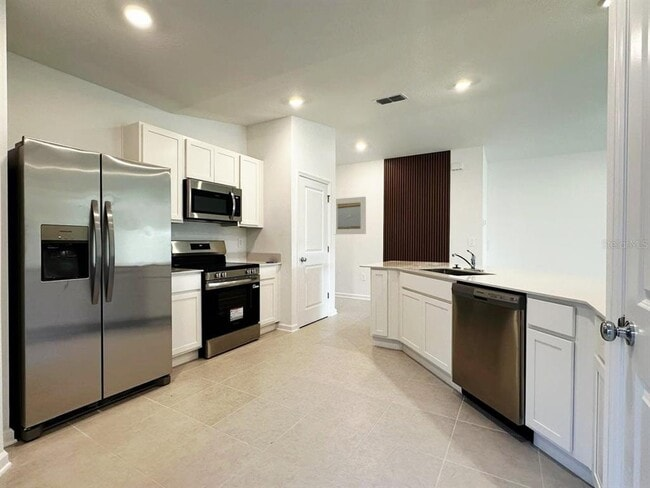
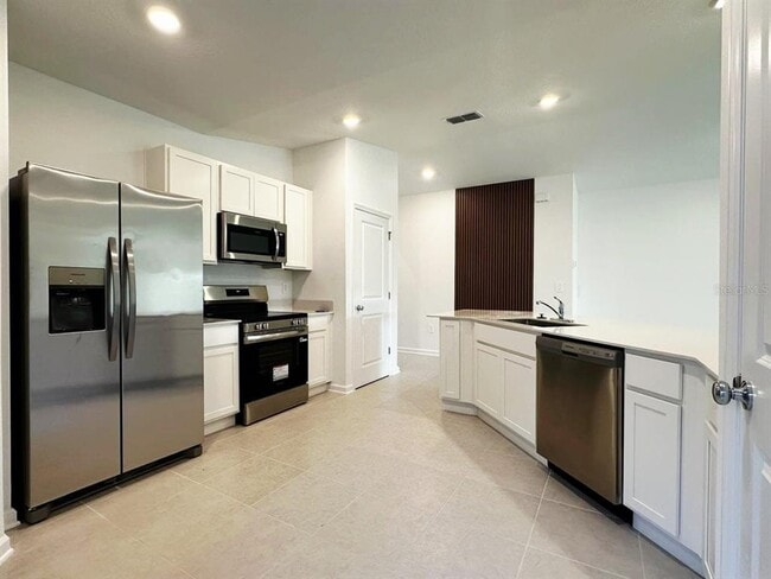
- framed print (348, 216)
